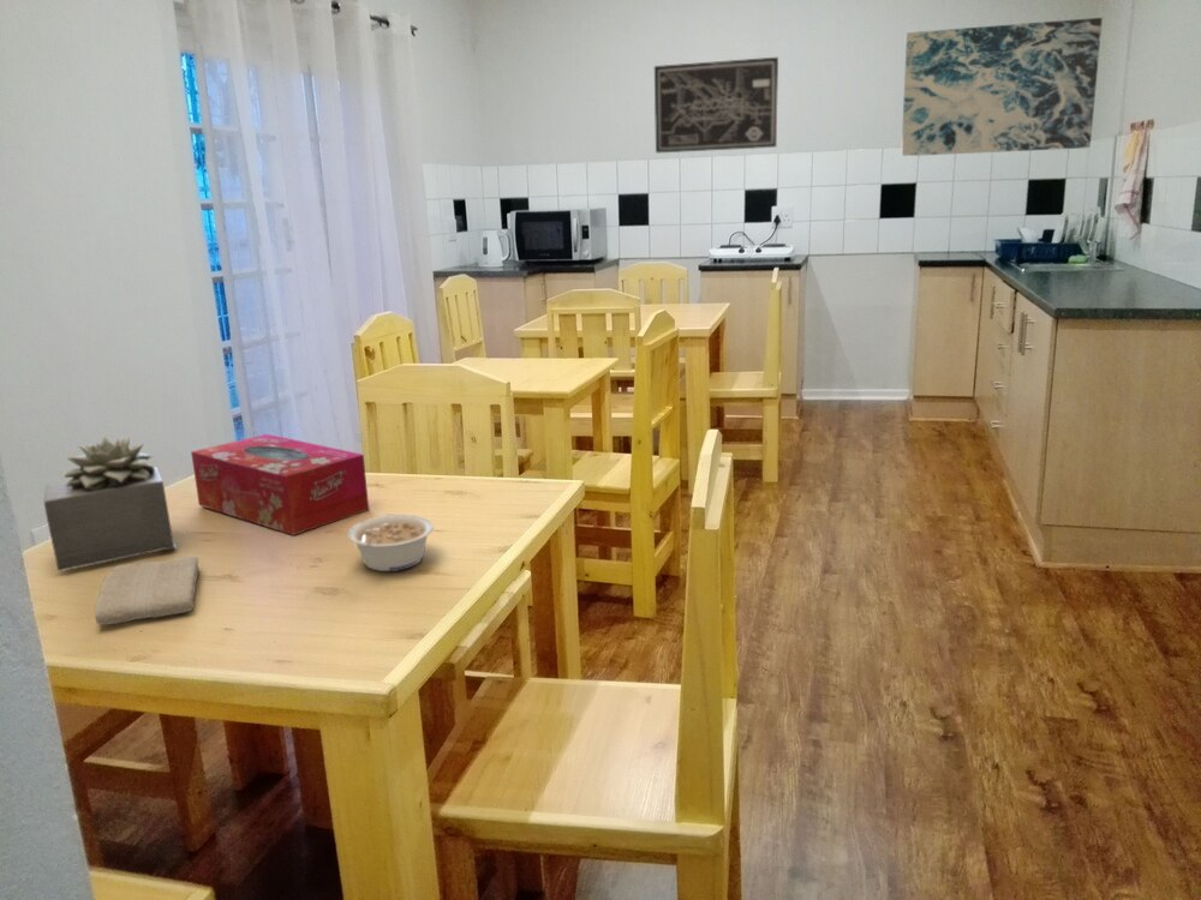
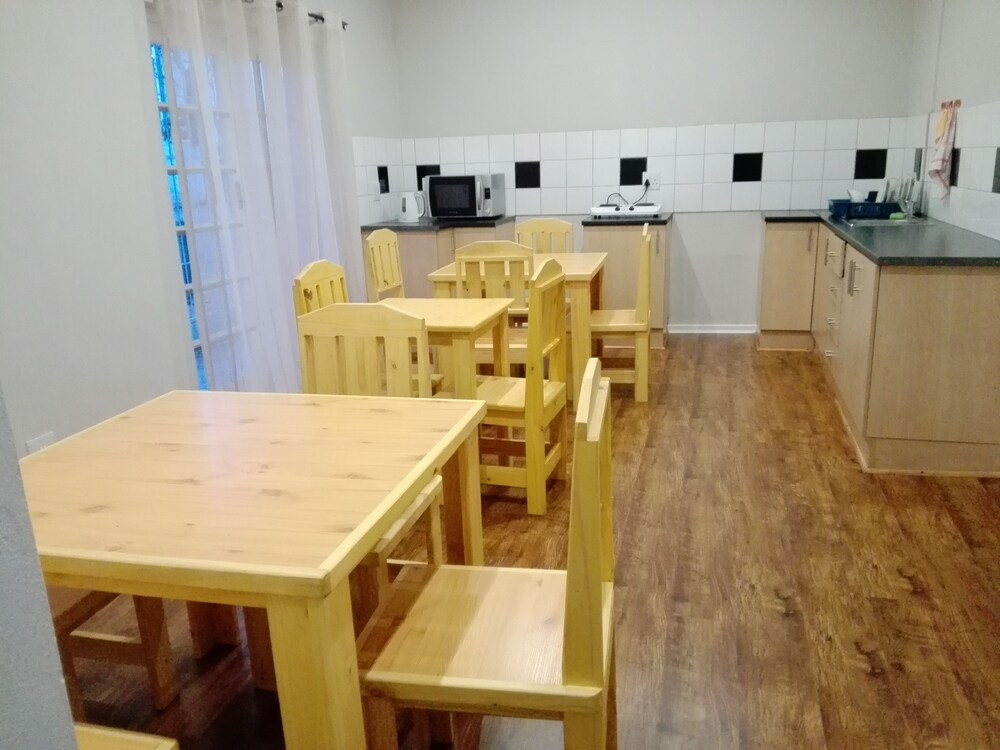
- succulent plant (107, 497)
- wall art (715, 106)
- washcloth (150, 587)
- legume (392, 542)
- wall art (997, 90)
- tissue box (279, 480)
